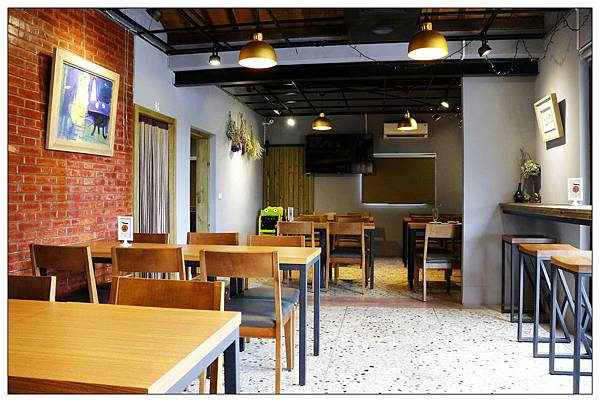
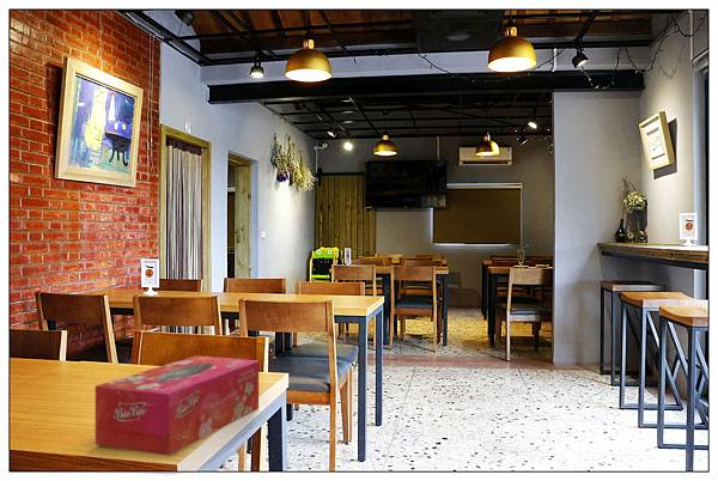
+ tissue box (184, 398)
